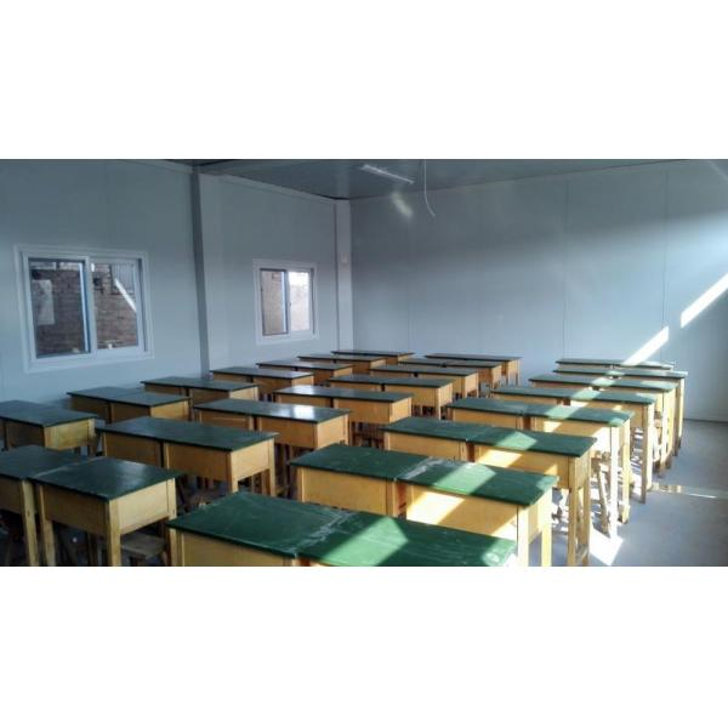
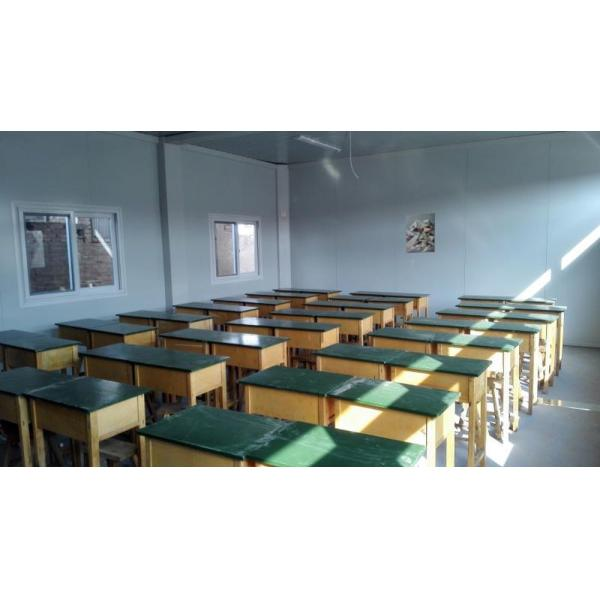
+ wall art (420, 233)
